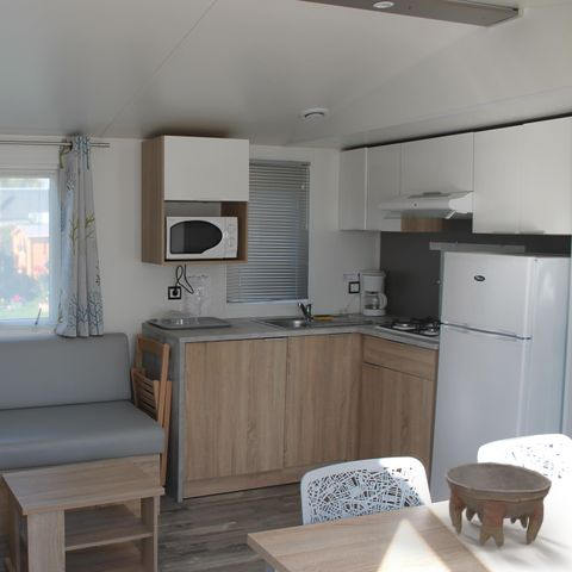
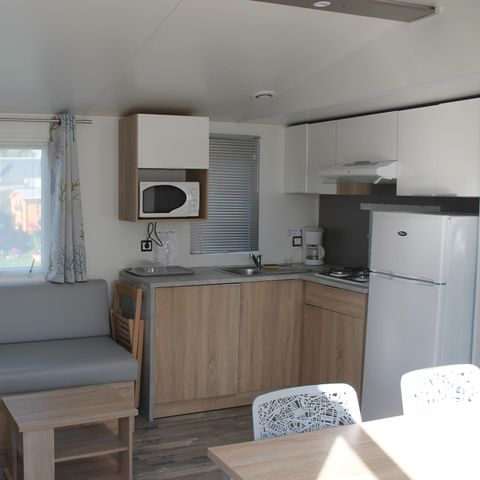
- bowl (496, 504)
